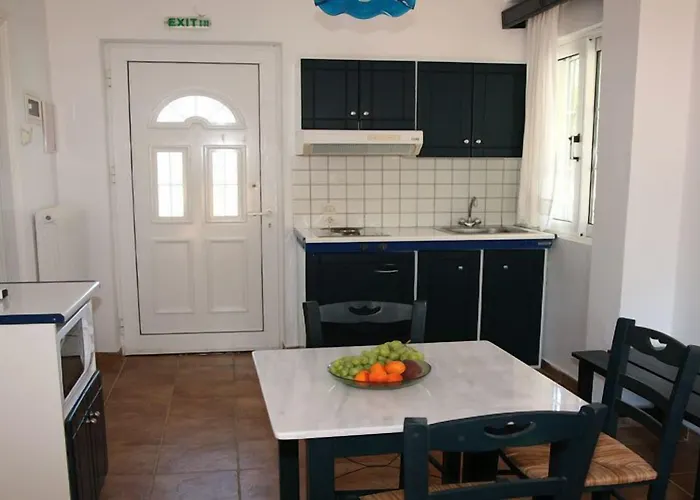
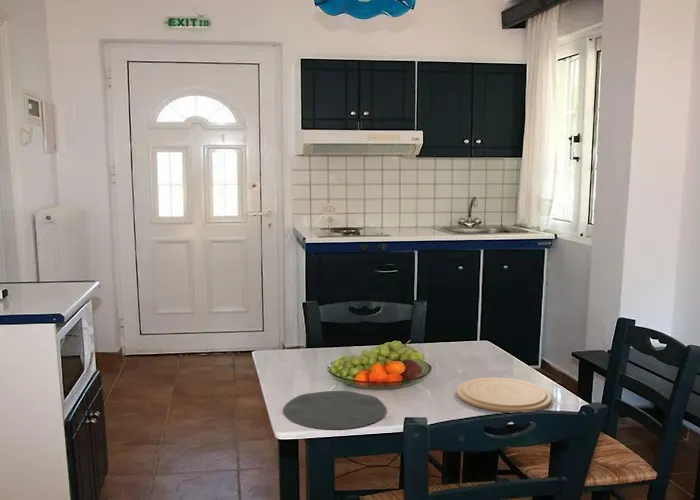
+ plate (334, 408)
+ plate (503, 393)
